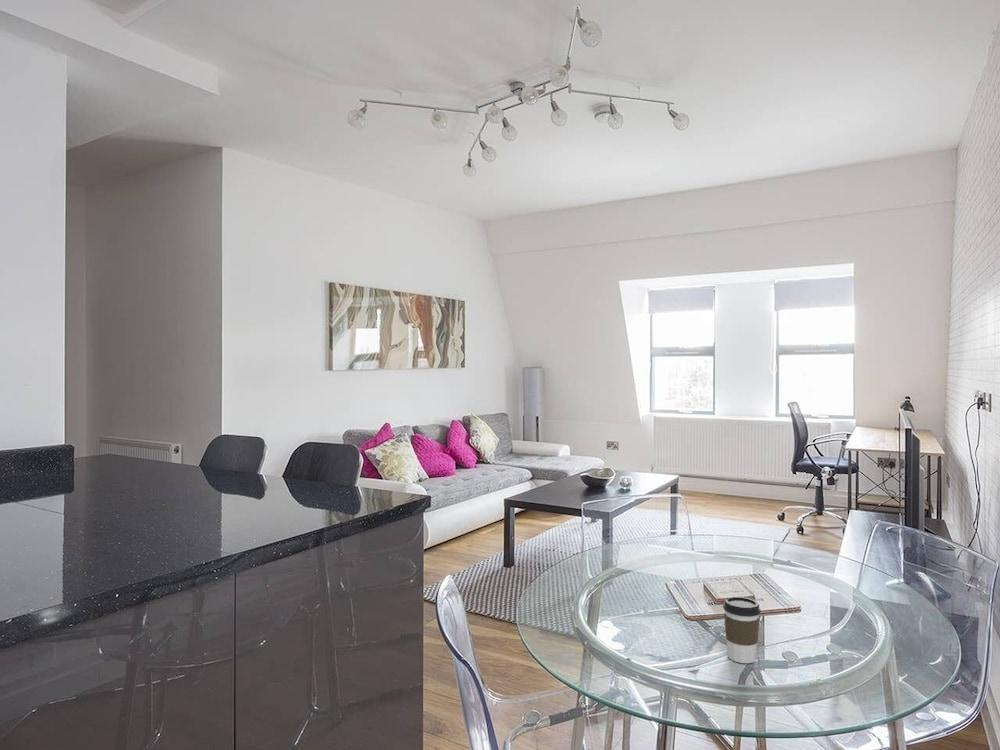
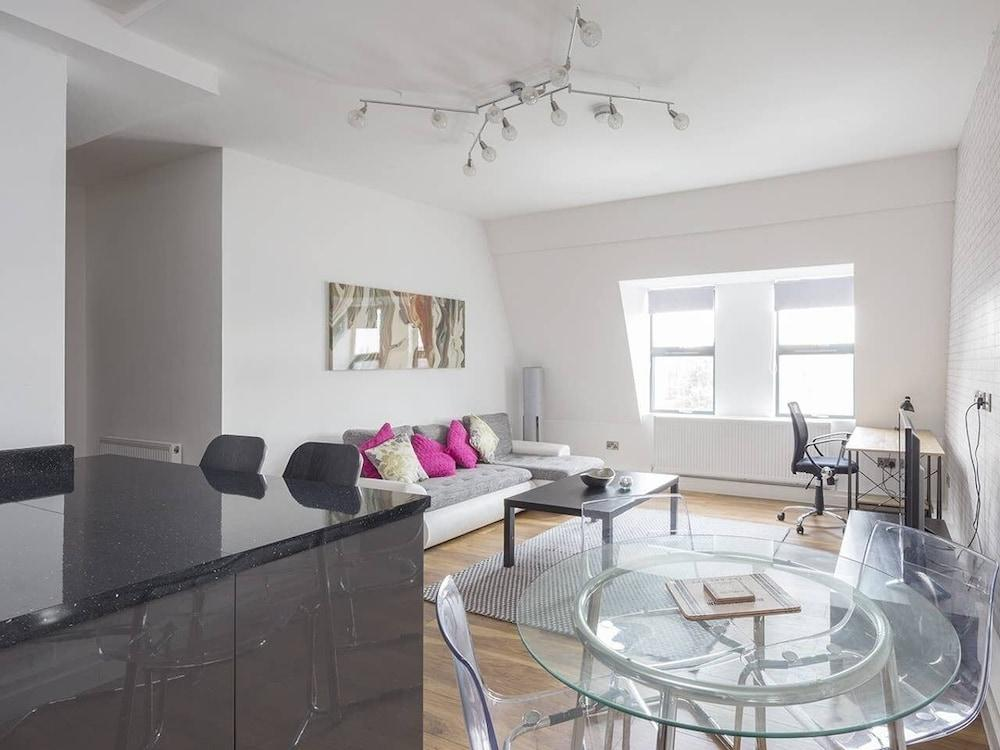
- coffee cup (741, 629)
